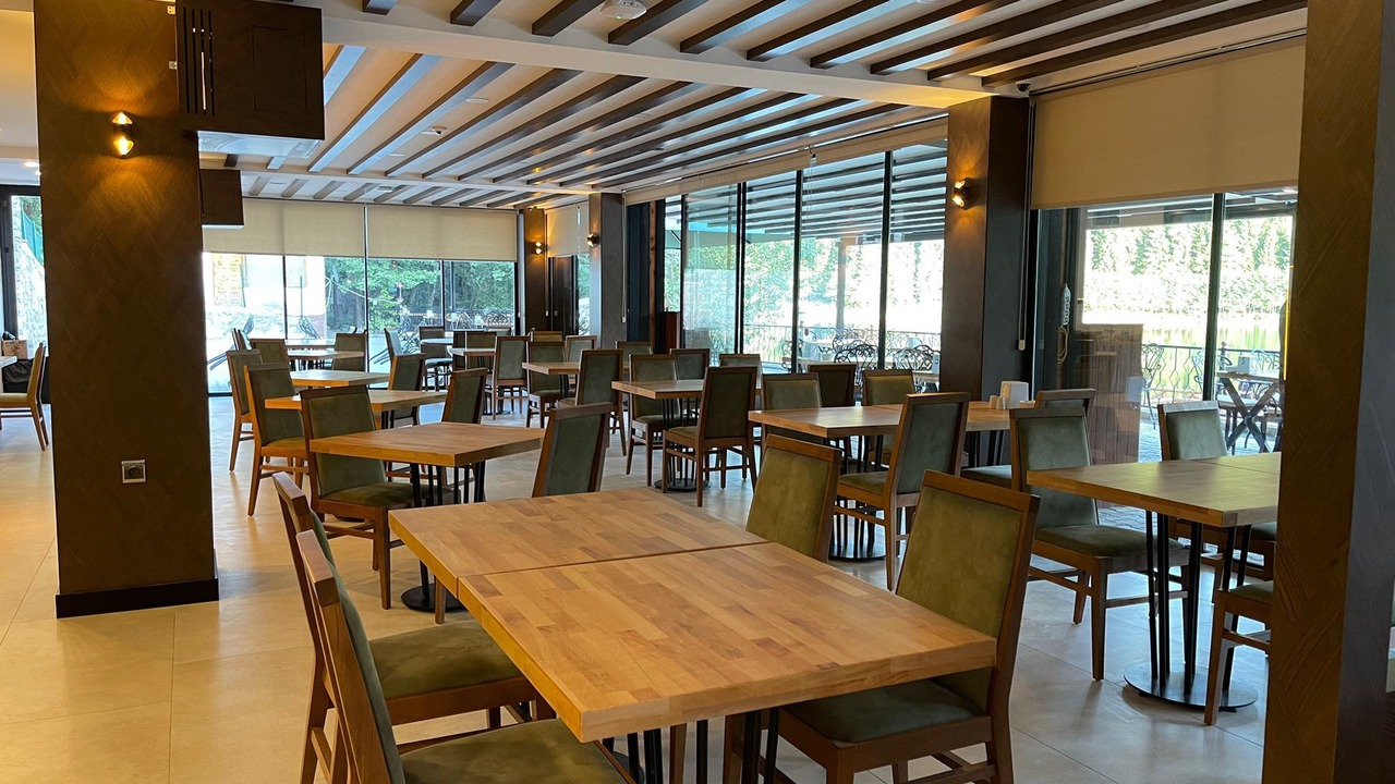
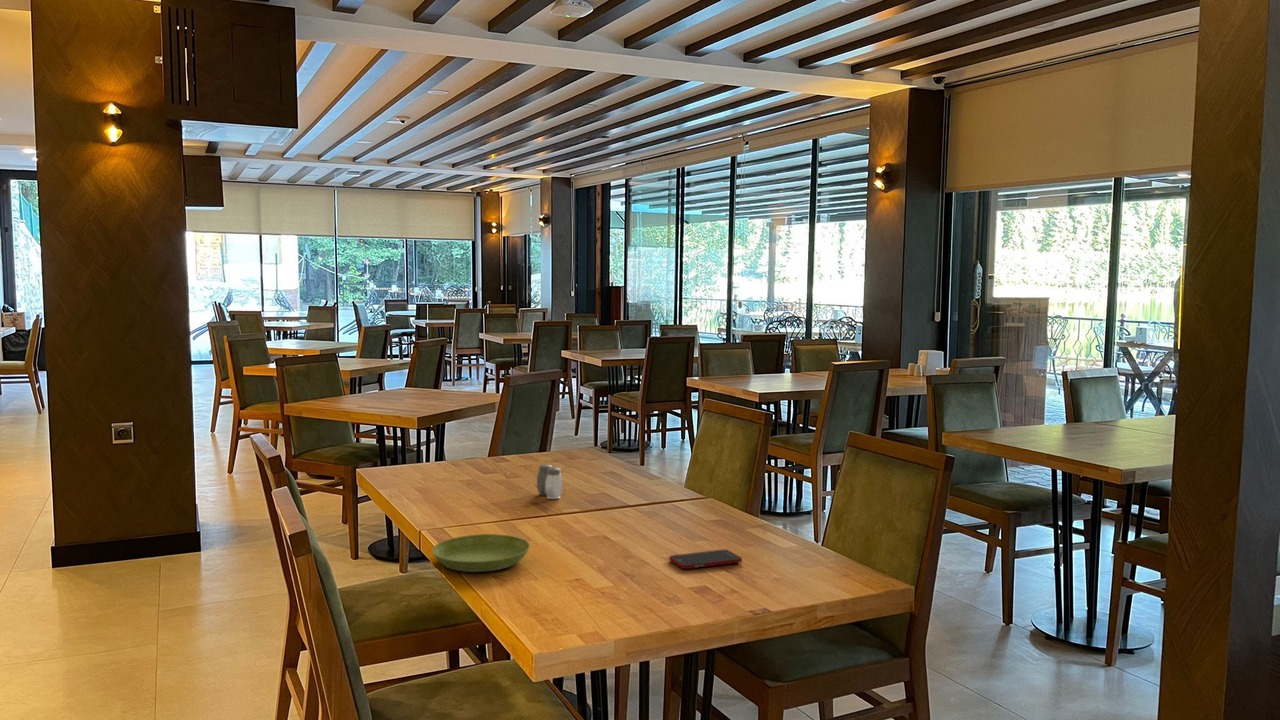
+ cell phone (705, 559)
+ salt and pepper shaker (549, 481)
+ saucer (481, 554)
